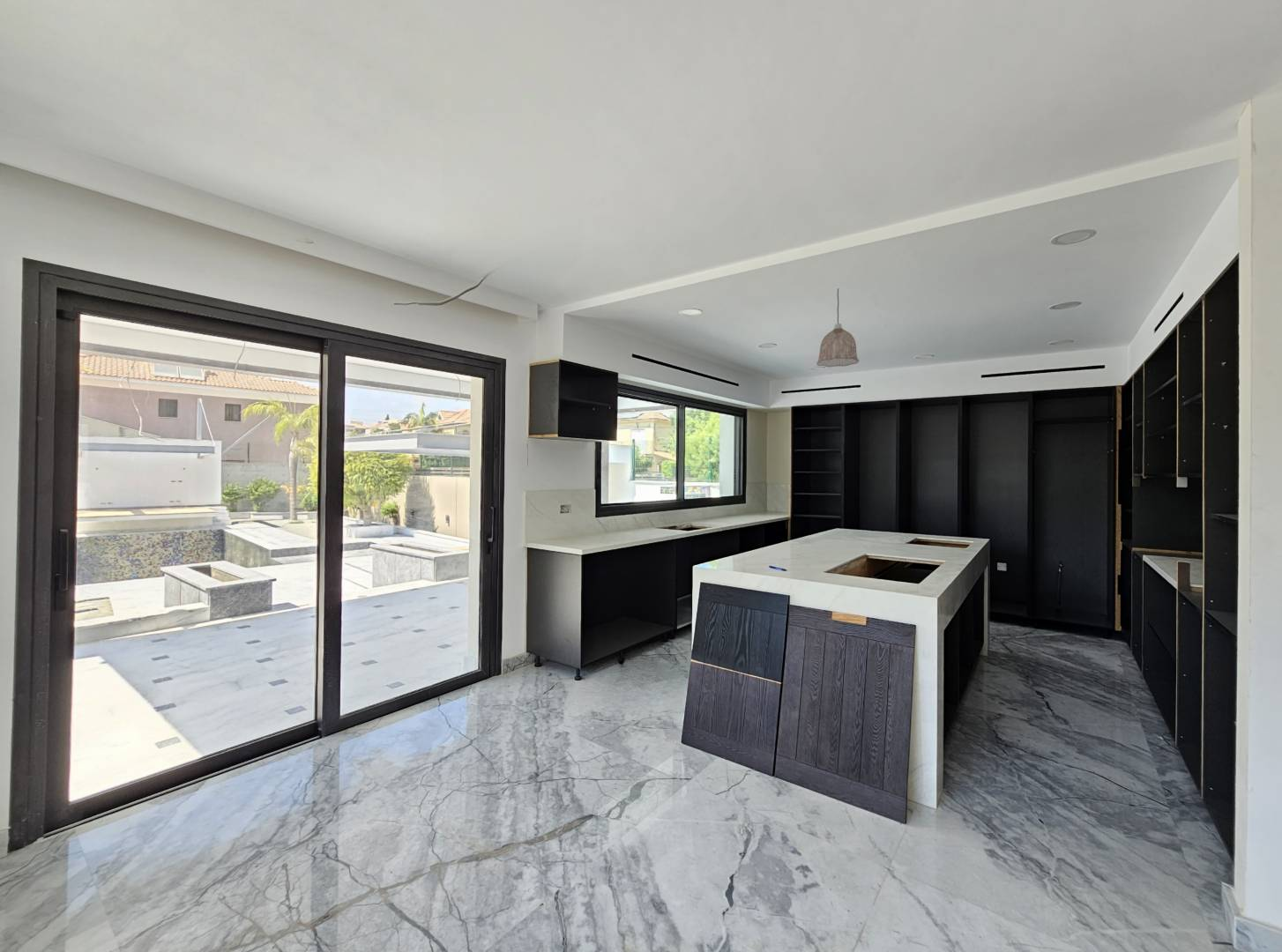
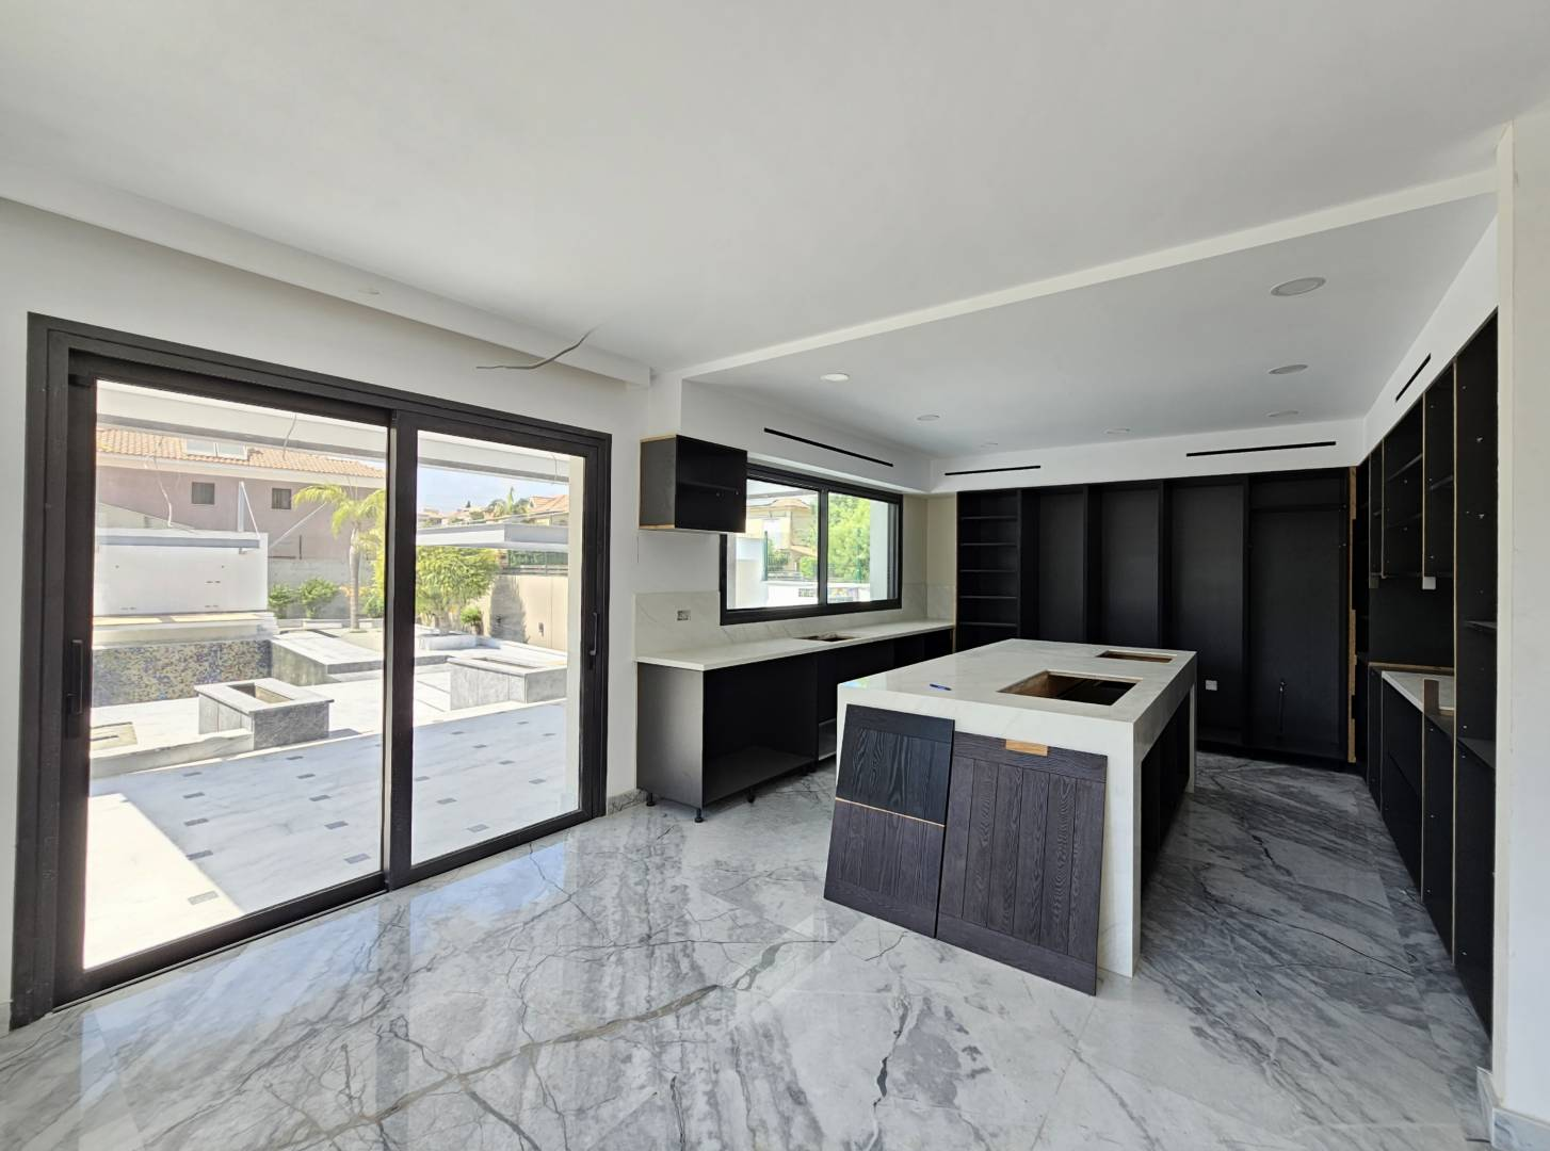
- pendant lamp (838, 325)
